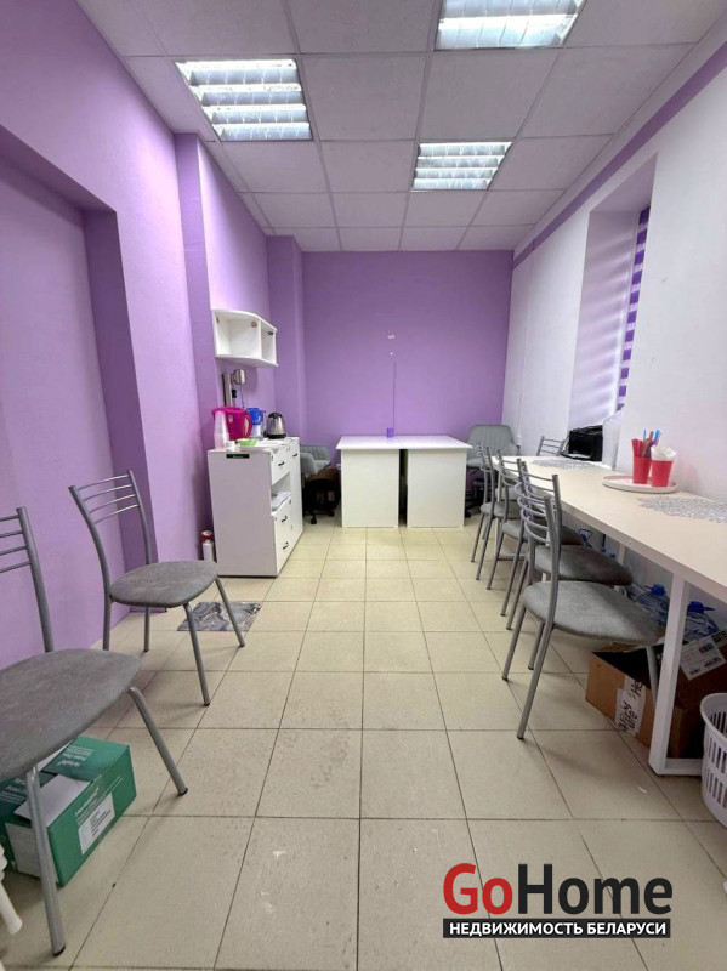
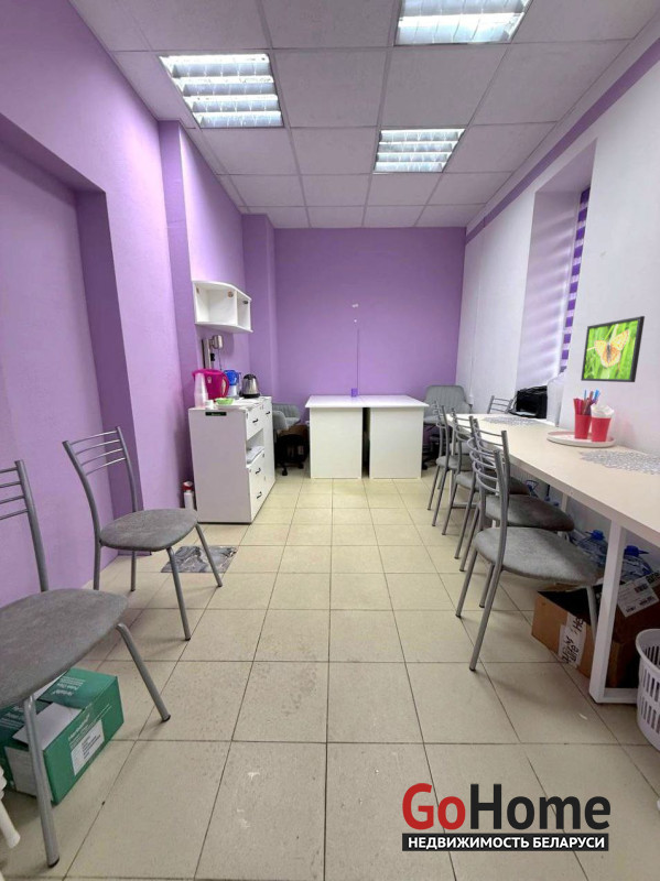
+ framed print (608, 351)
